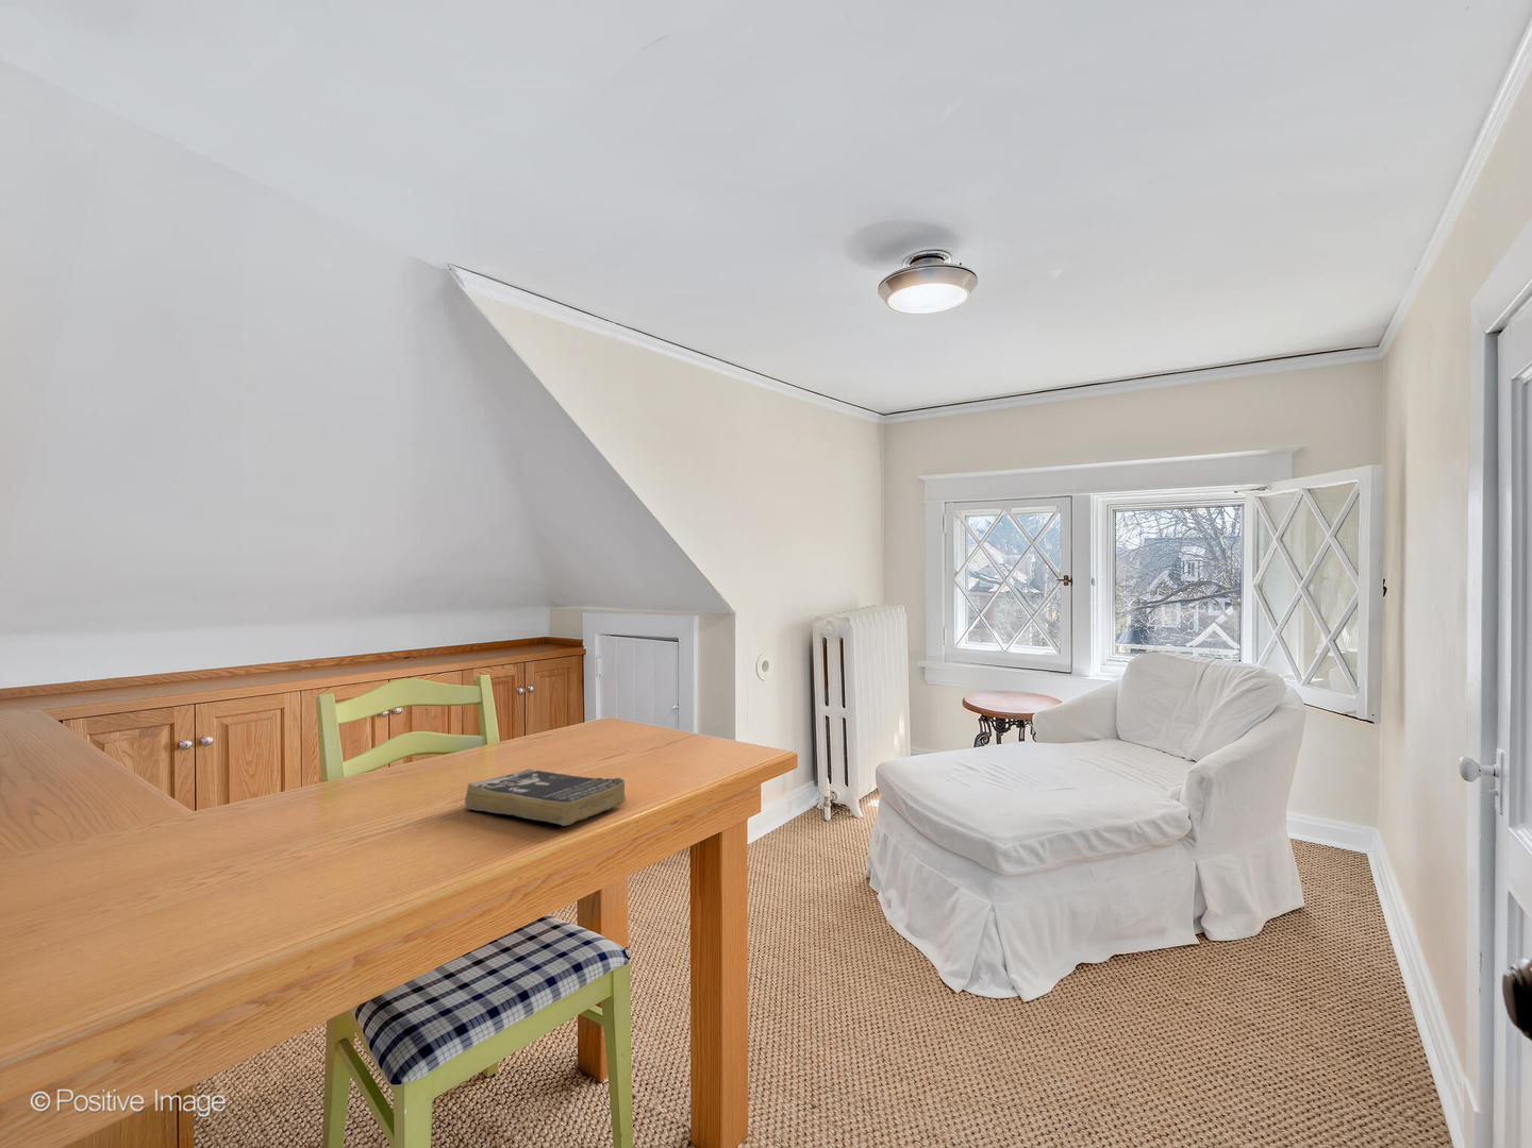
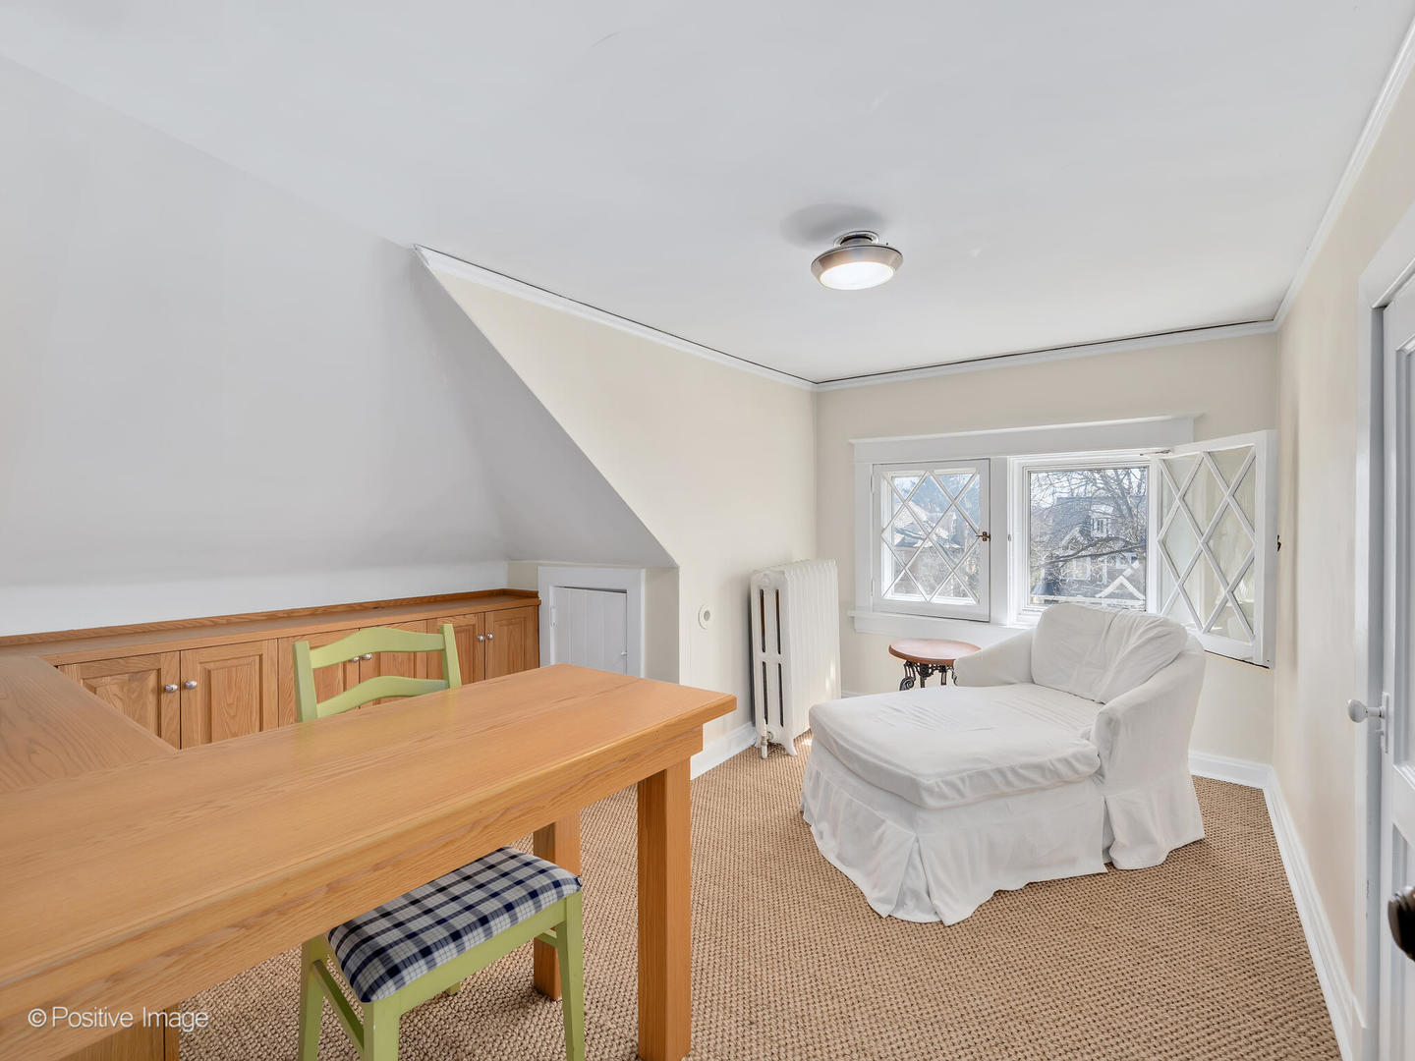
- book (545, 793)
